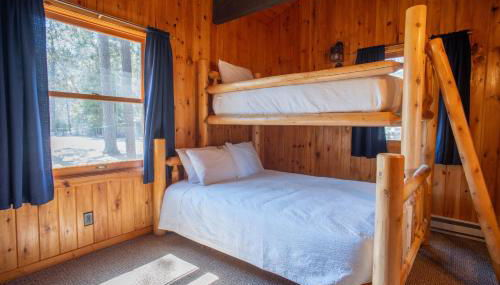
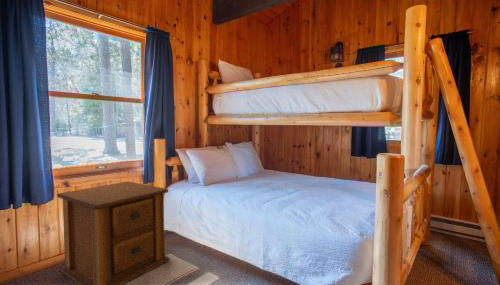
+ side table (115, 228)
